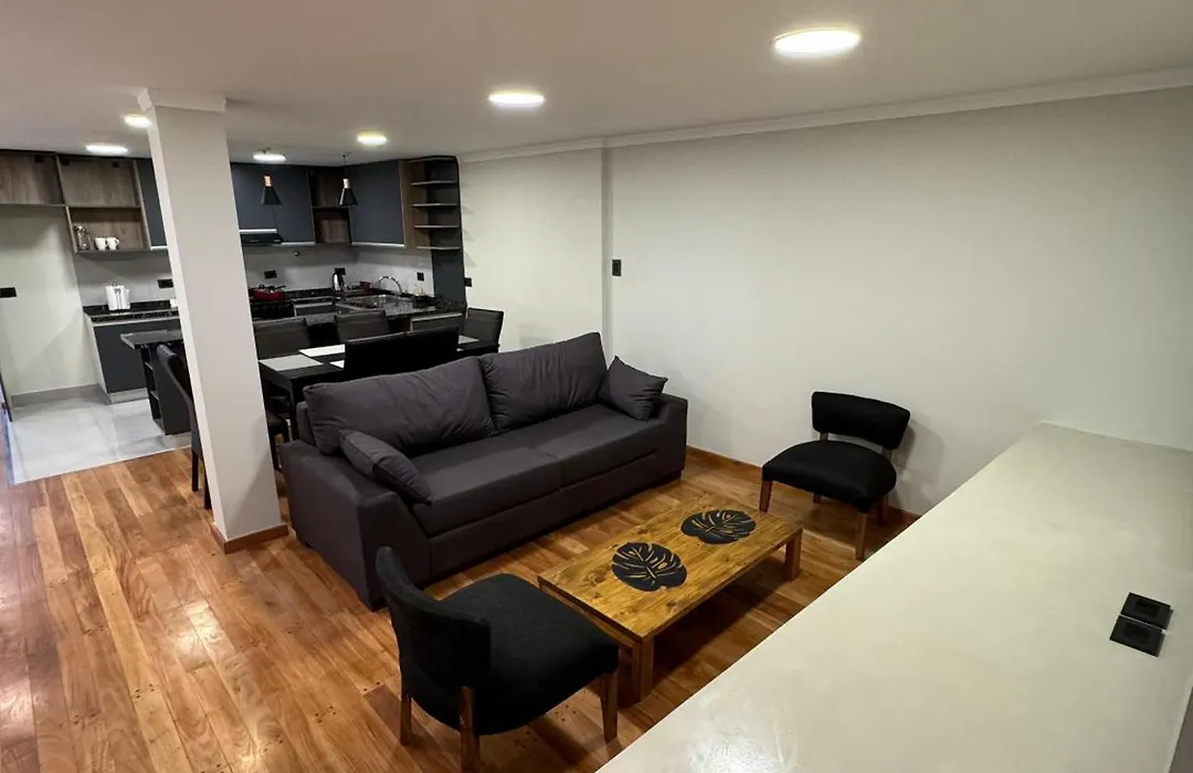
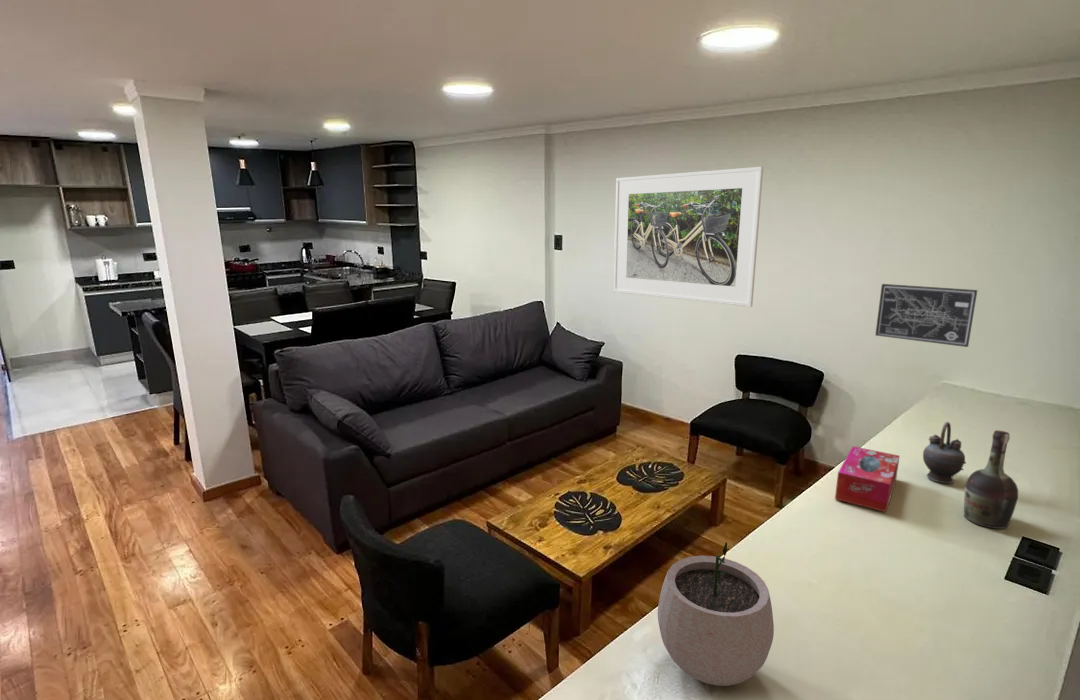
+ teapot (946, 450)
+ tissue box (868, 476)
+ plant pot (714, 607)
+ wall art (923, 314)
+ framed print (678, 237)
+ cognac bottle (993, 476)
